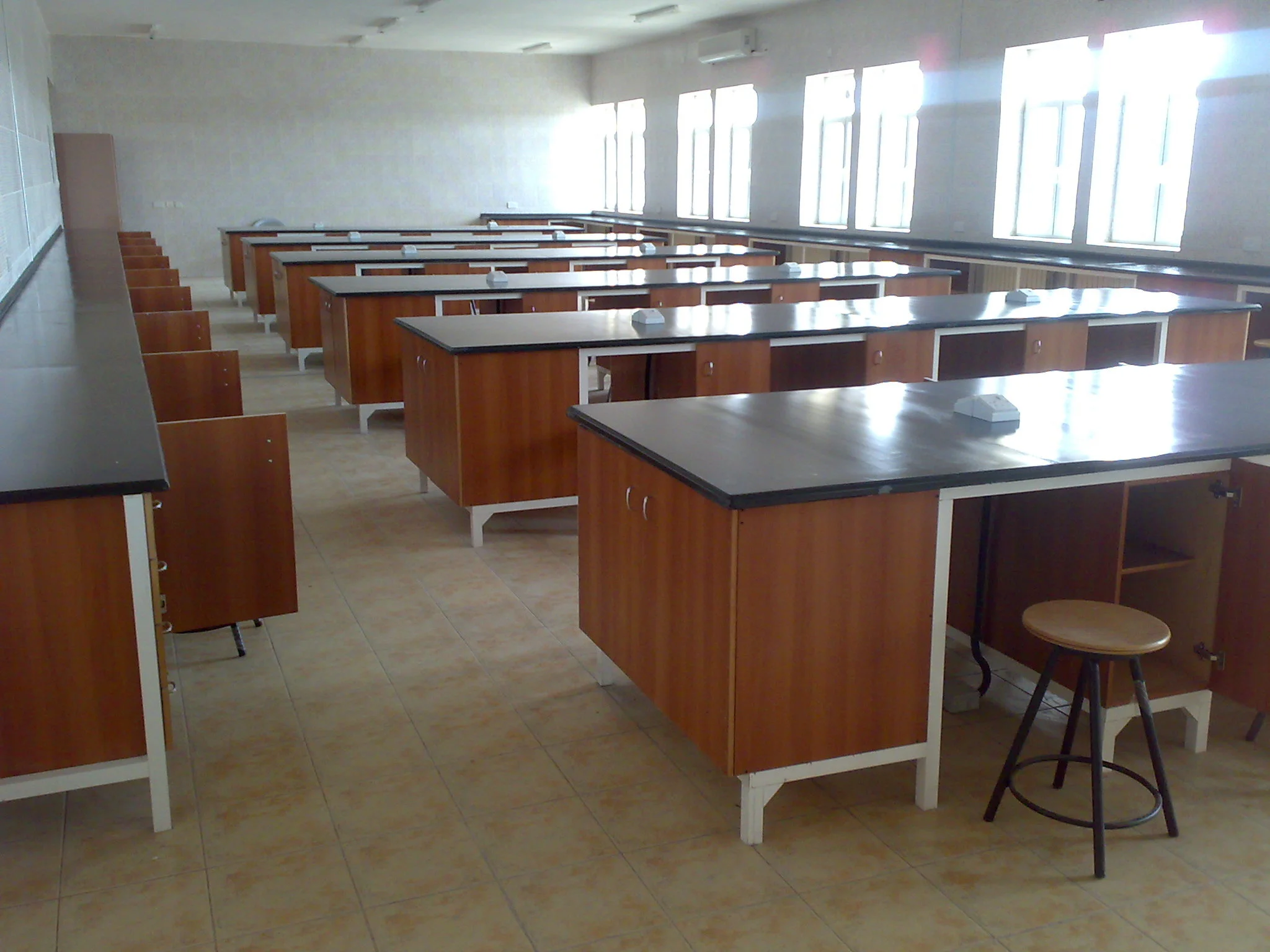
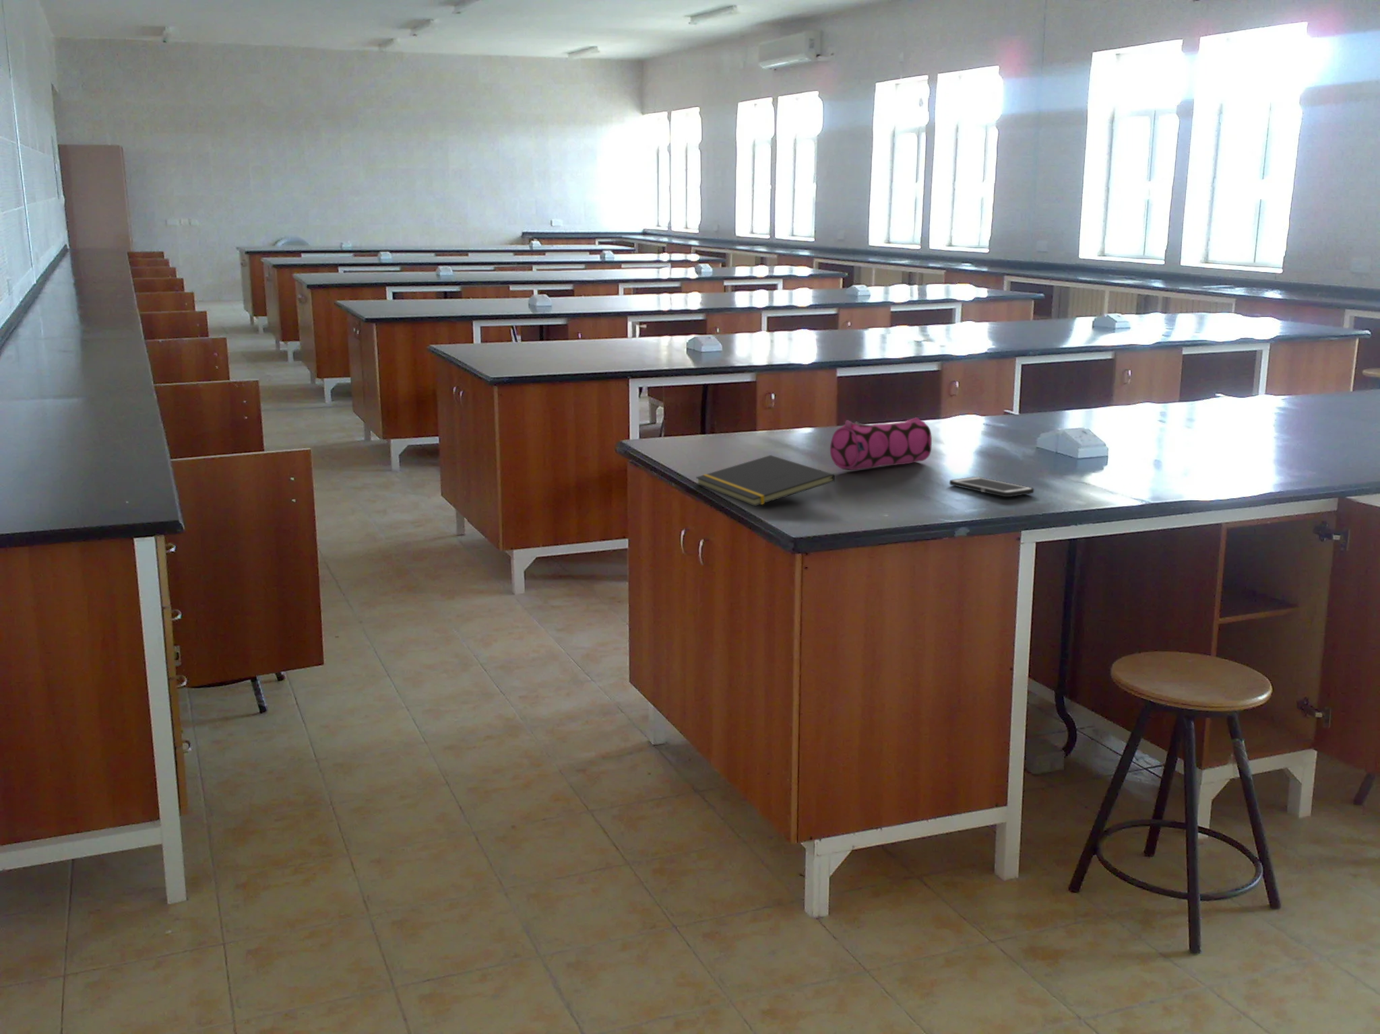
+ notepad (763, 479)
+ pencil case (883, 442)
+ cell phone (991, 487)
